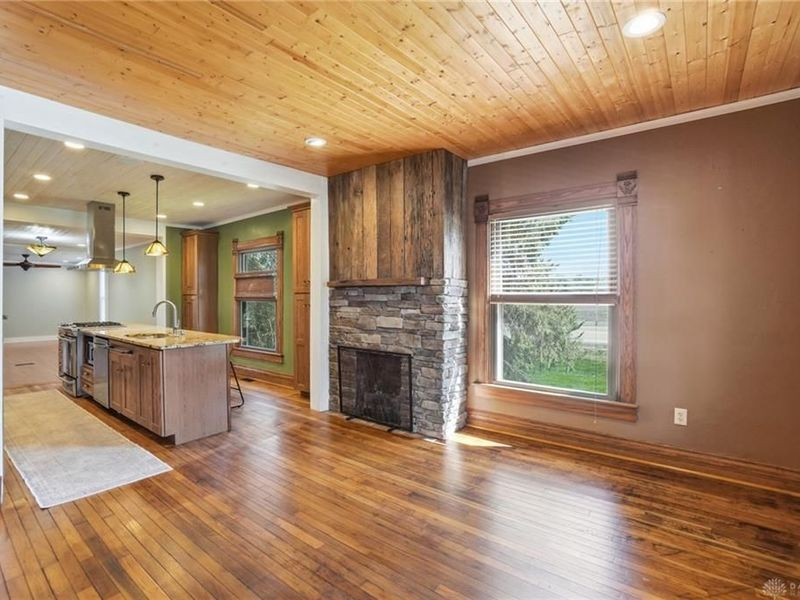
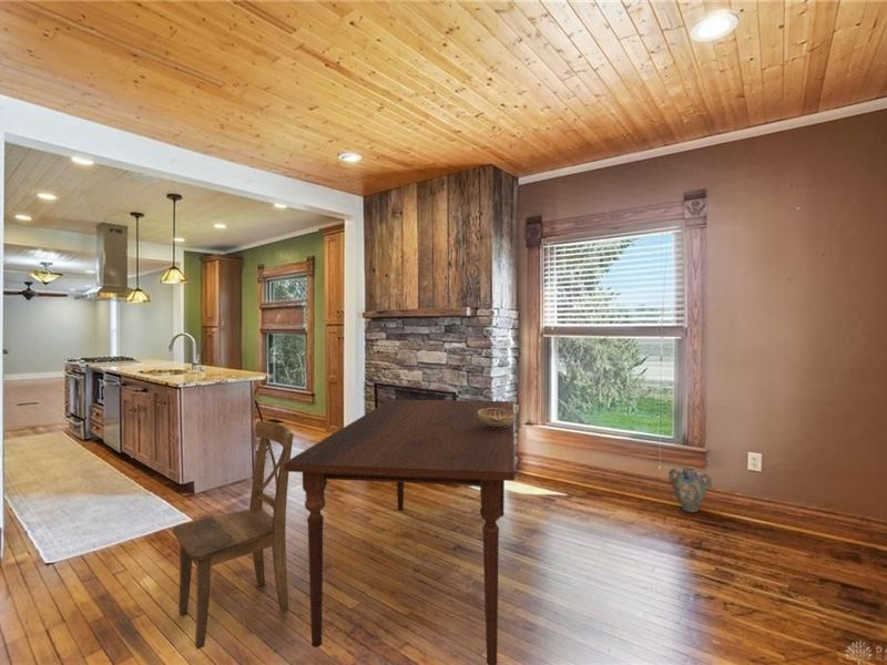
+ decorative bowl (496, 418)
+ ceramic jug (690, 489)
+ dining chair (236, 521)
+ dining table (436, 483)
